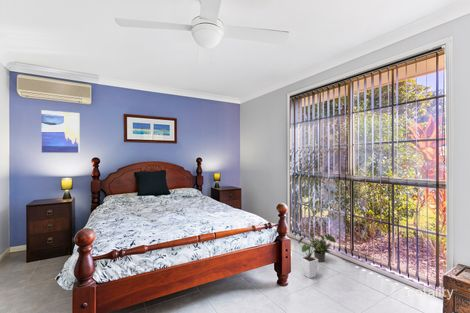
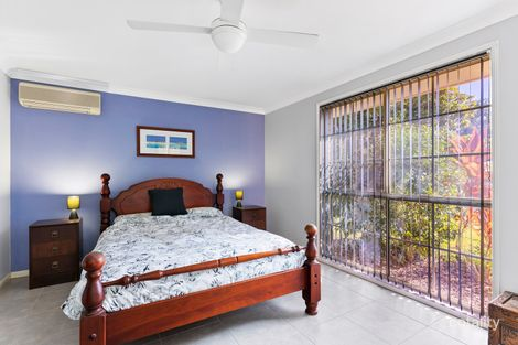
- potted plant (321, 249)
- house plant (311, 254)
- wall art (61, 132)
